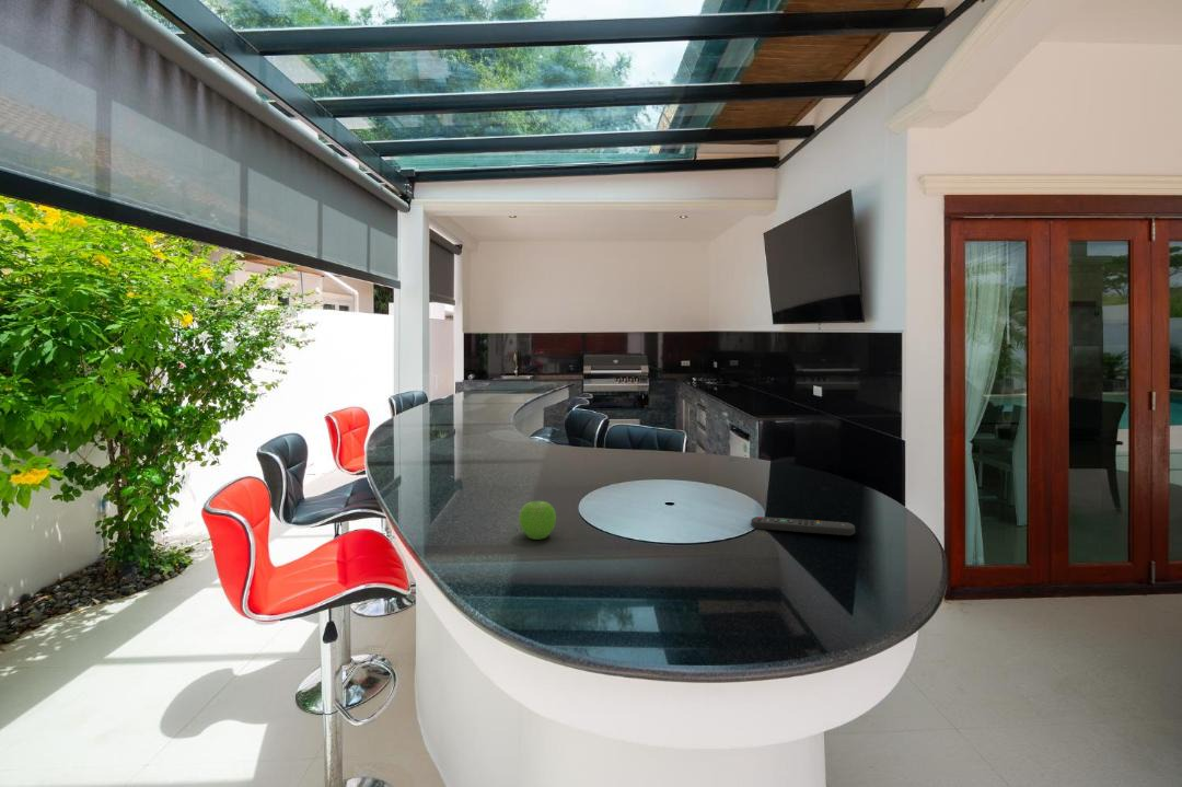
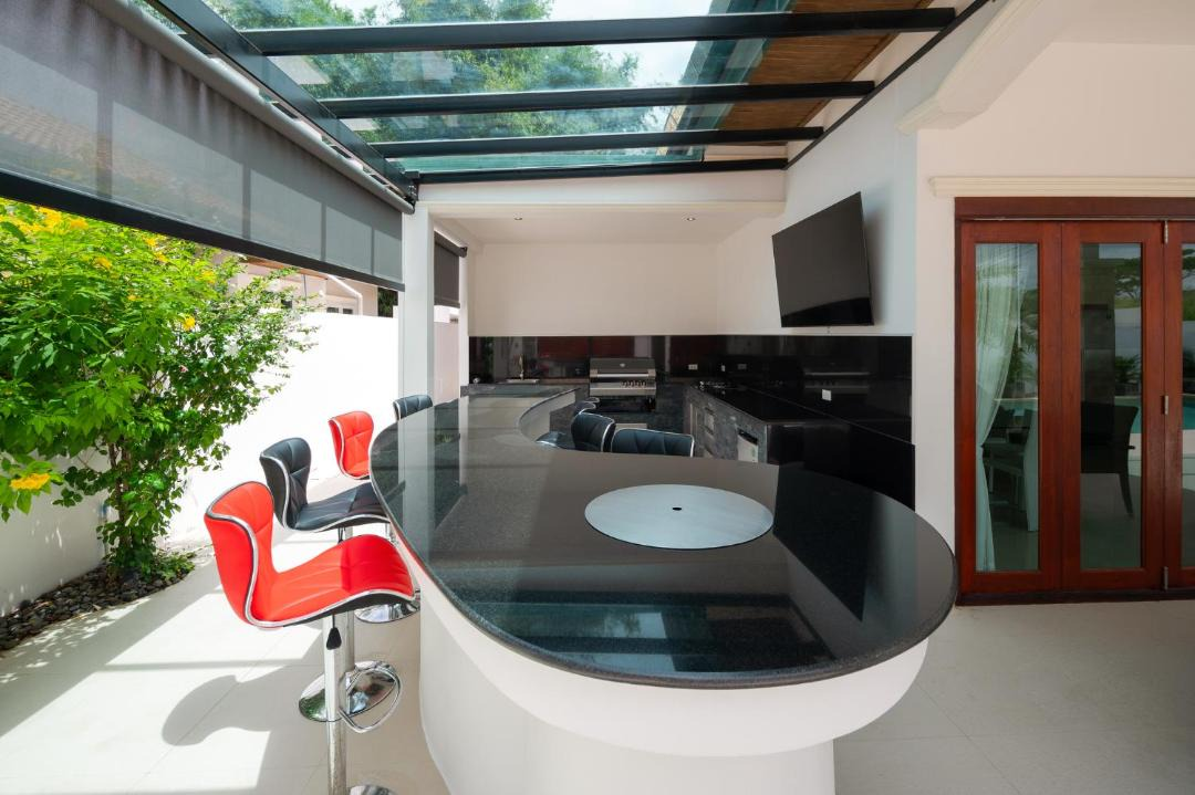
- remote control (801, 524)
- fruit (537, 520)
